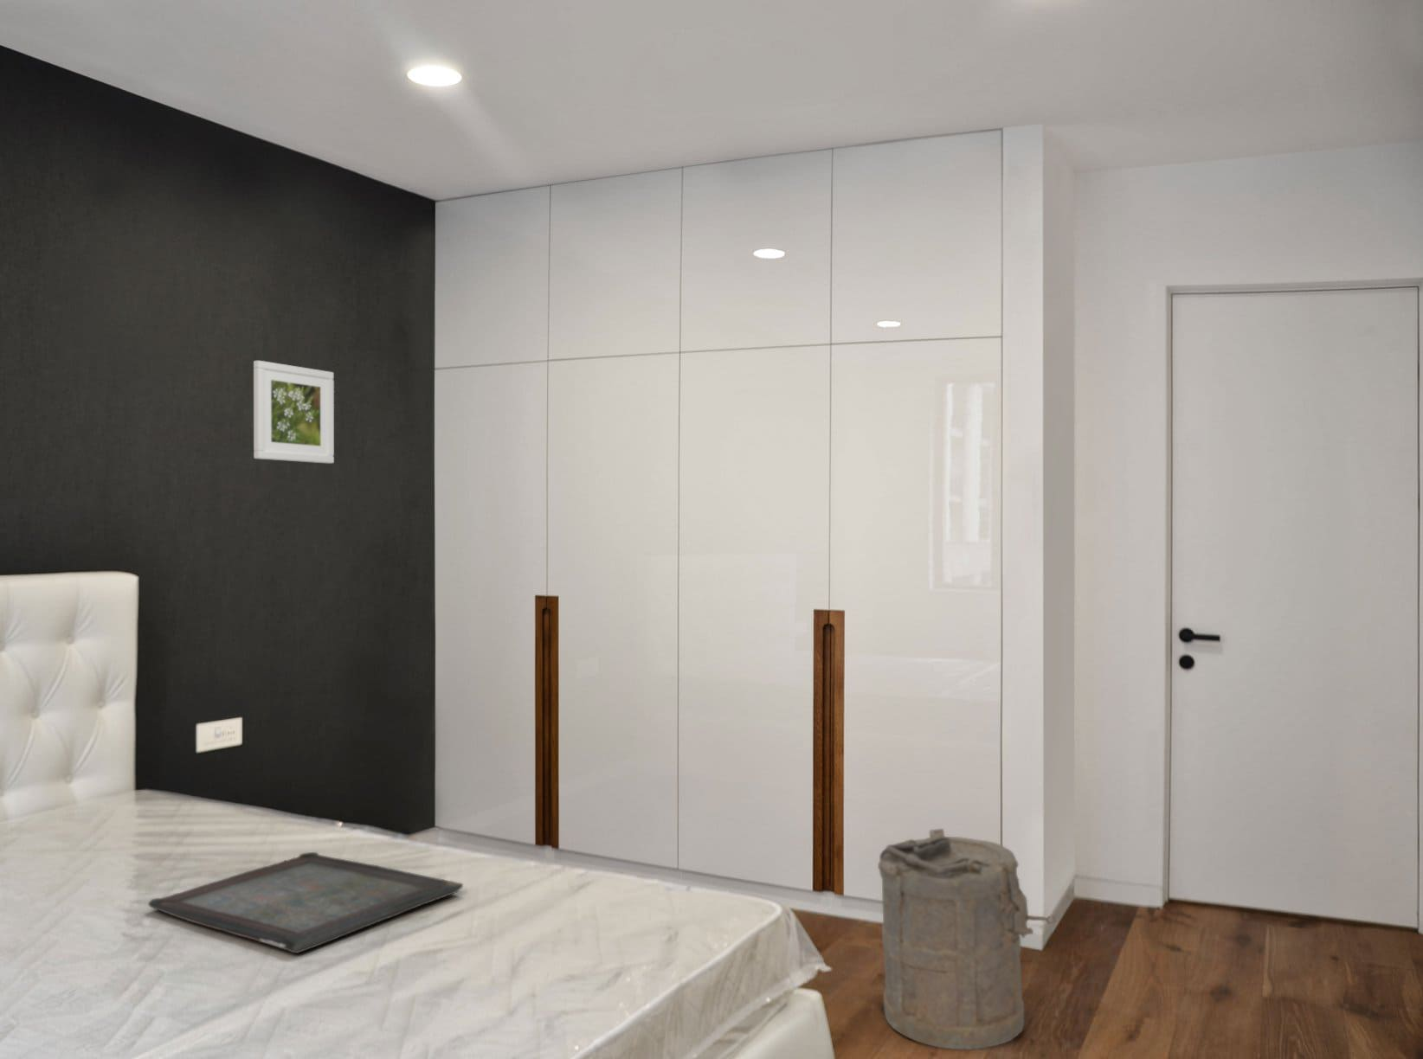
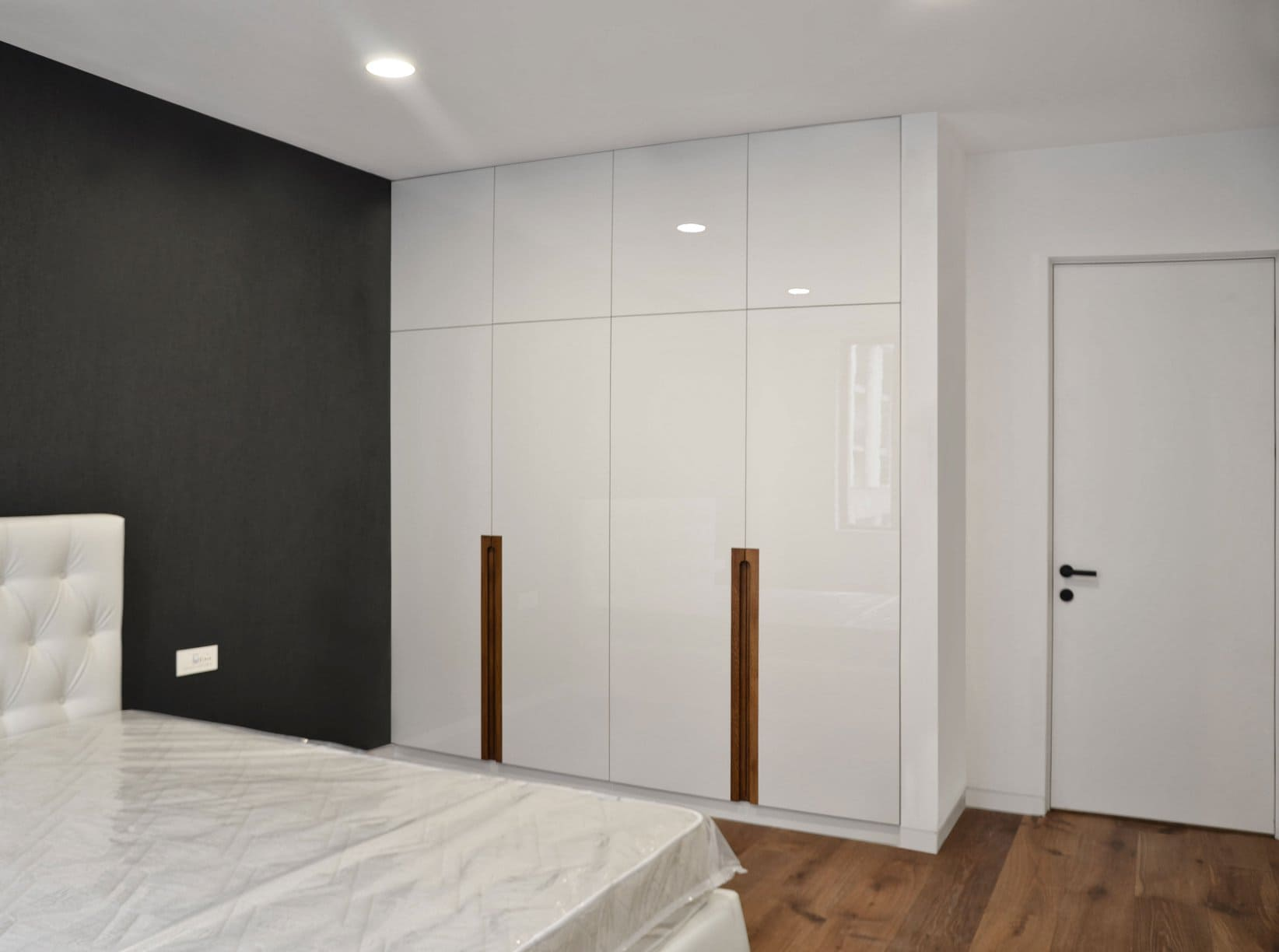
- laundry hamper (952, 926)
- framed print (295, 414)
- serving tray (308, 895)
